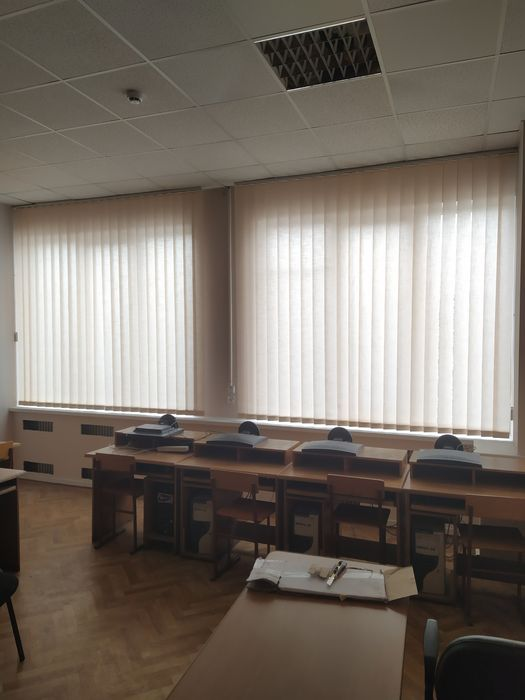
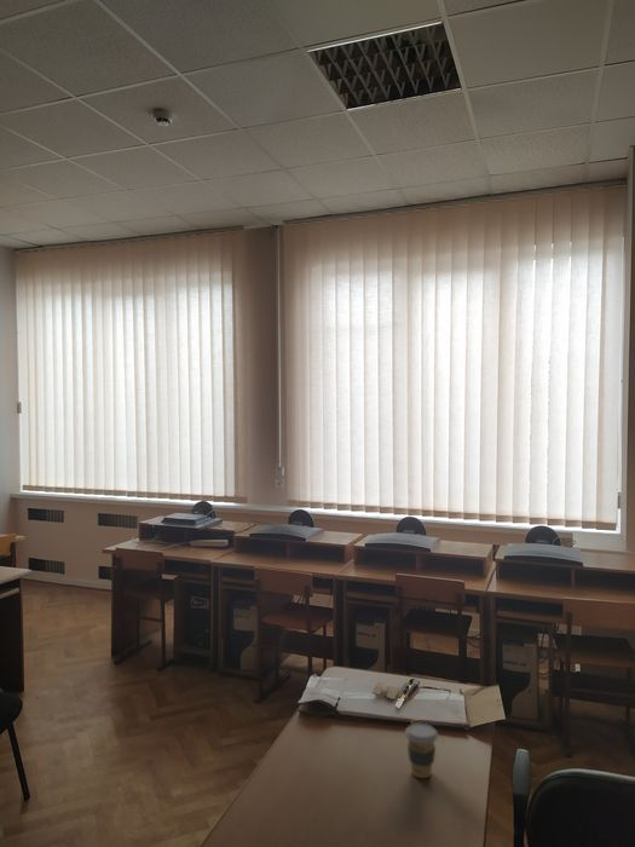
+ coffee cup (421, 750)
